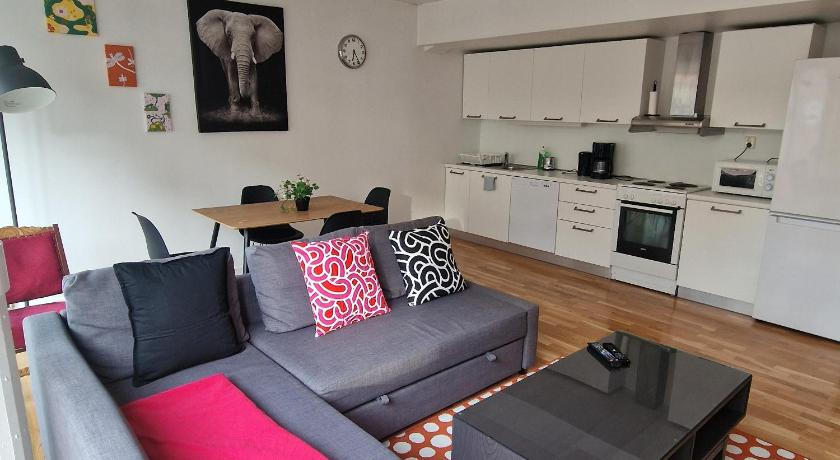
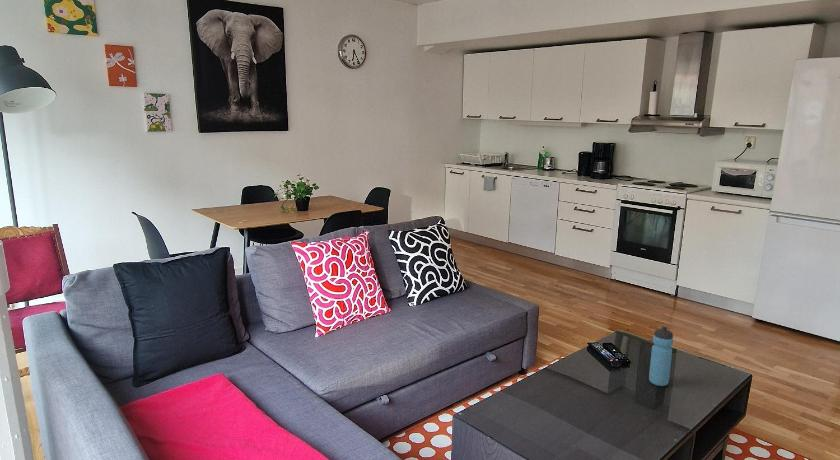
+ water bottle (661, 354)
